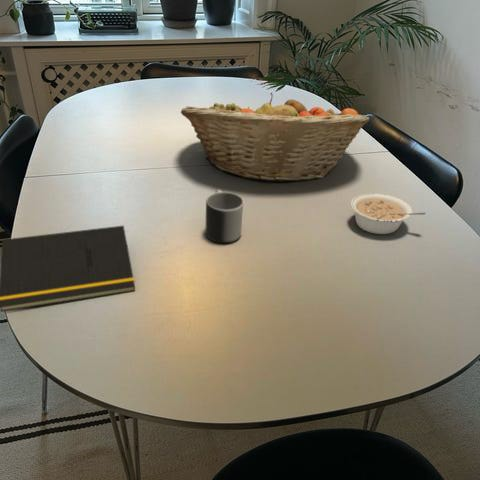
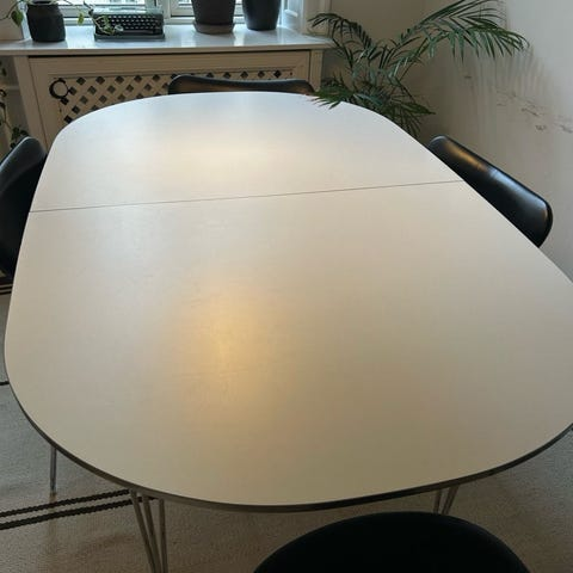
- notepad (67, 264)
- mug (223, 212)
- fruit basket (273, 128)
- legume (381, 213)
